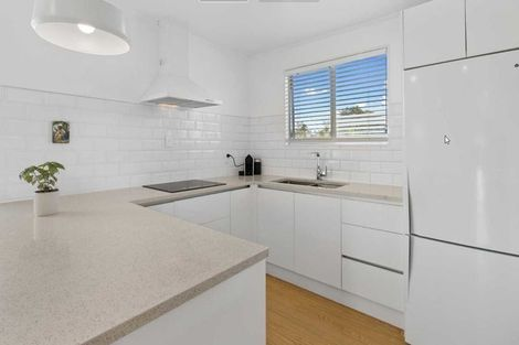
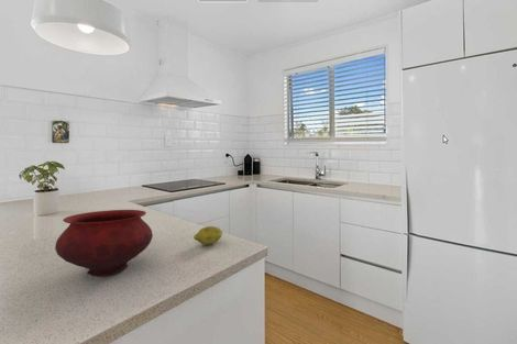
+ bowl (108, 243)
+ fruit (208, 235)
